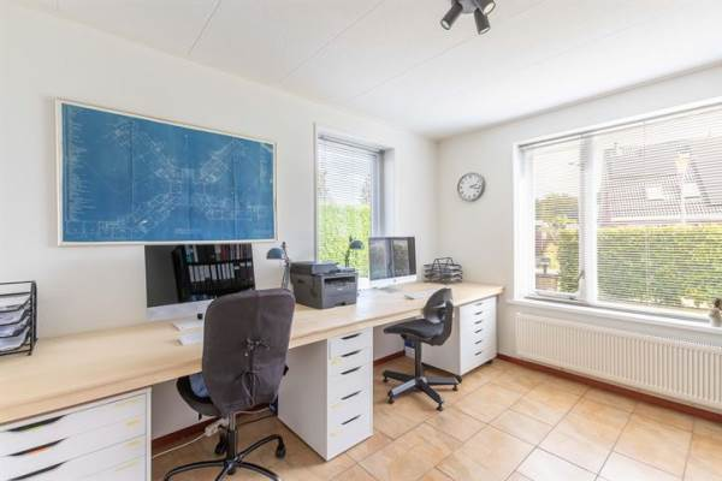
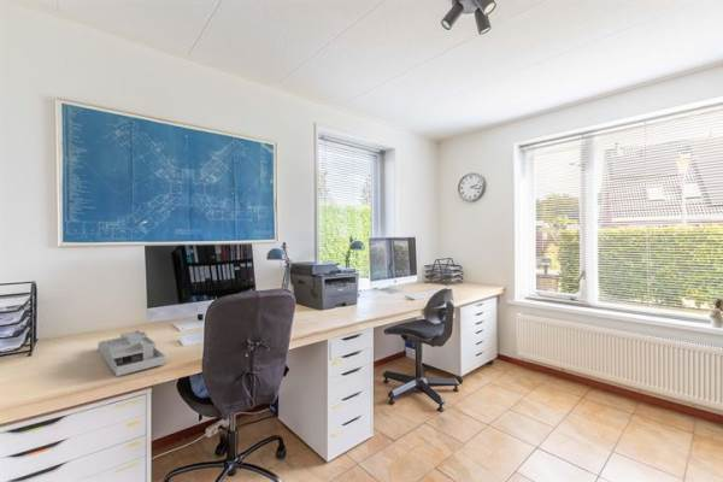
+ desk organizer (129, 346)
